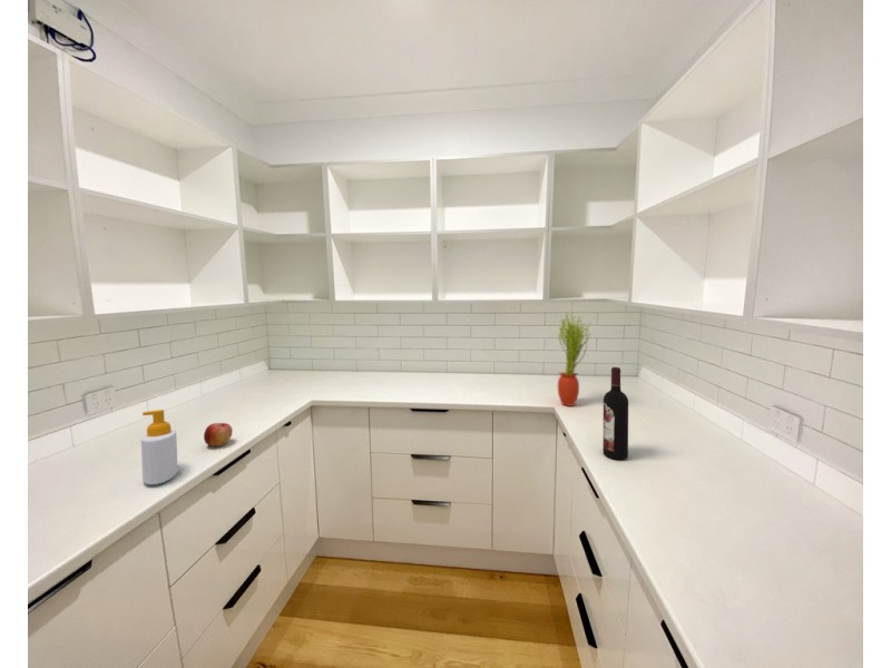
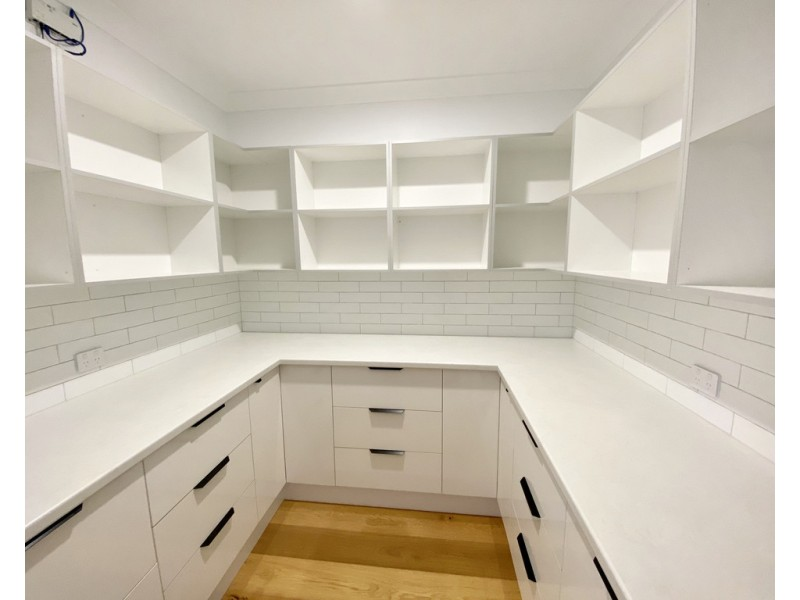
- apple (218, 433)
- wine bottle (615, 411)
- soap bottle (159, 443)
- potted plant (574, 358)
